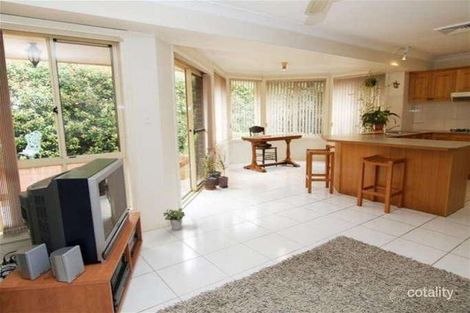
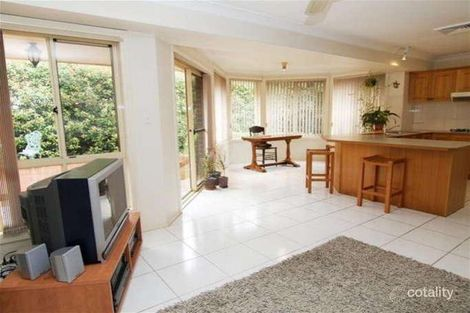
- potted plant (174, 219)
